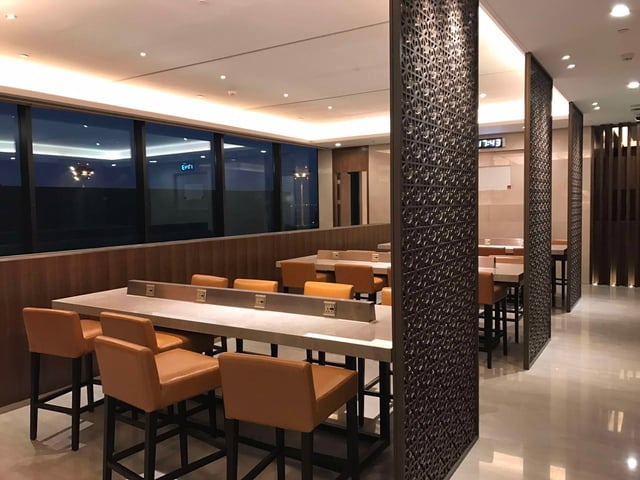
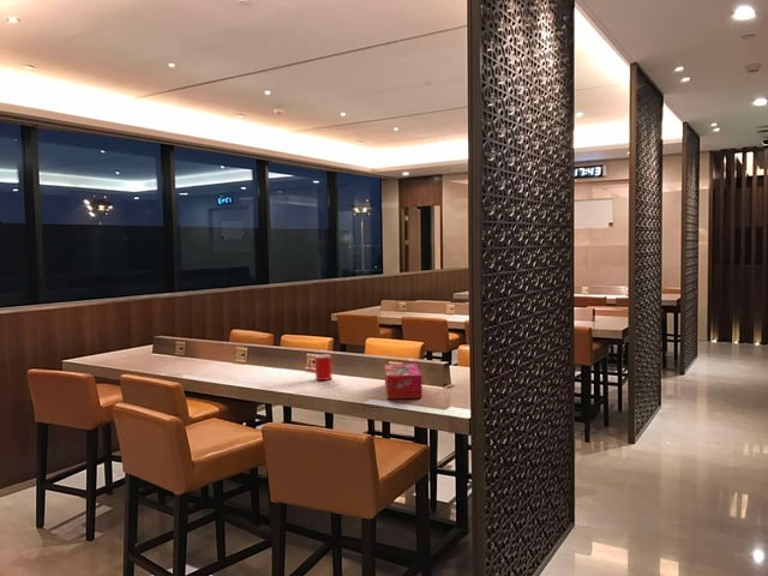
+ cup (320, 367)
+ tissue box (402, 380)
